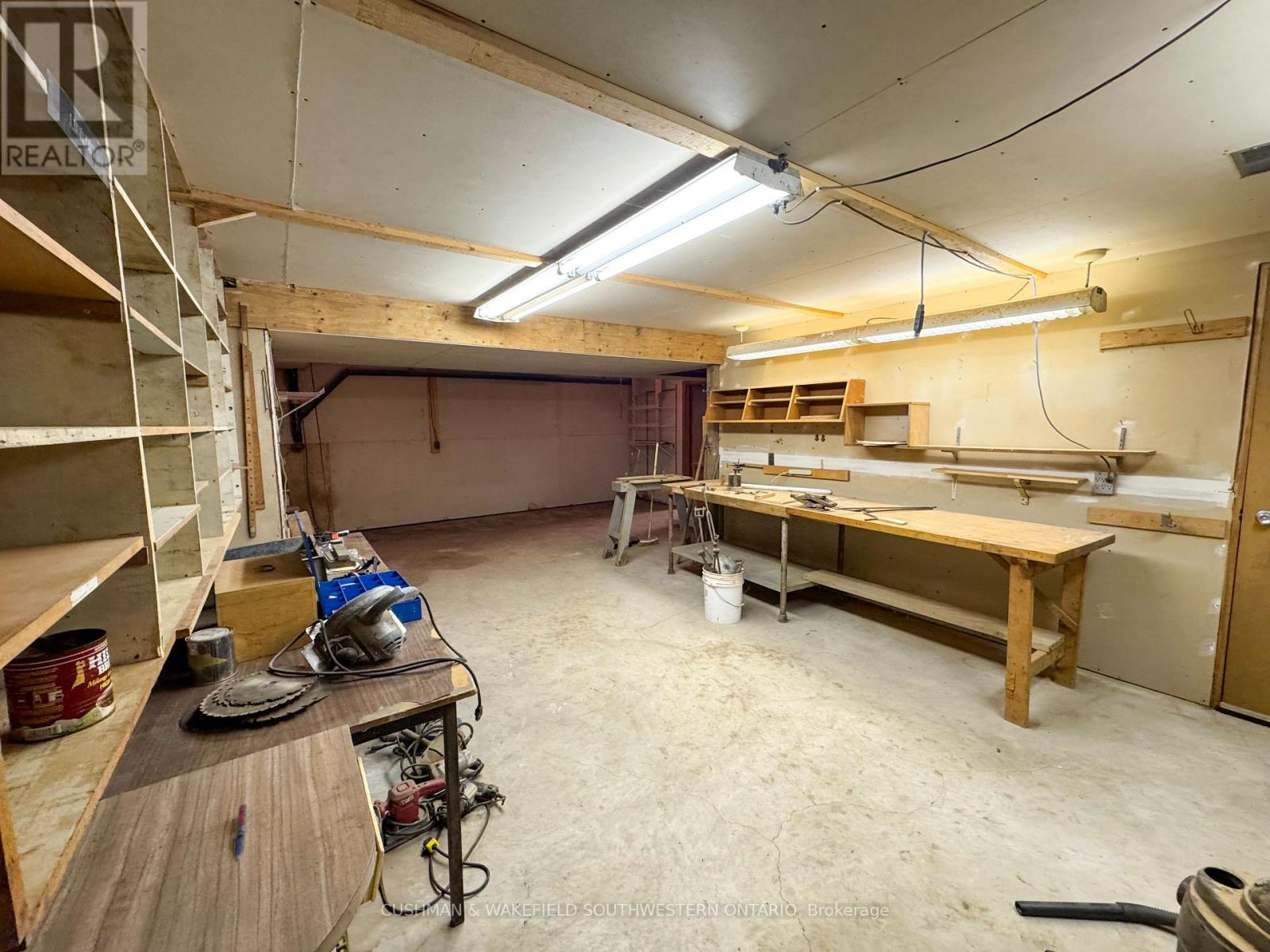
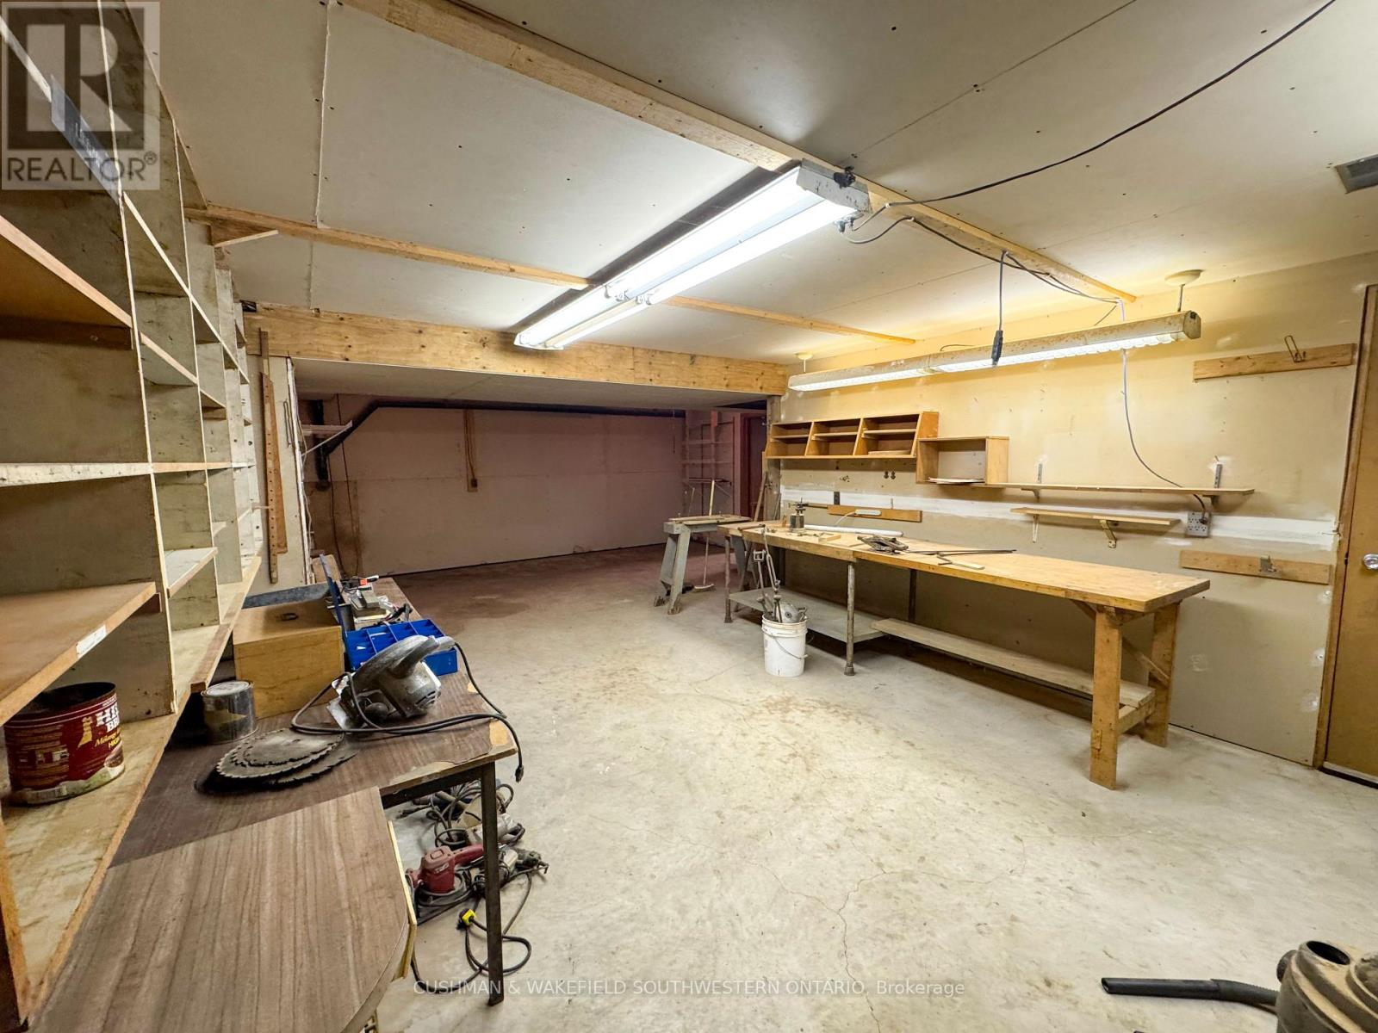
- pen (240, 831)
